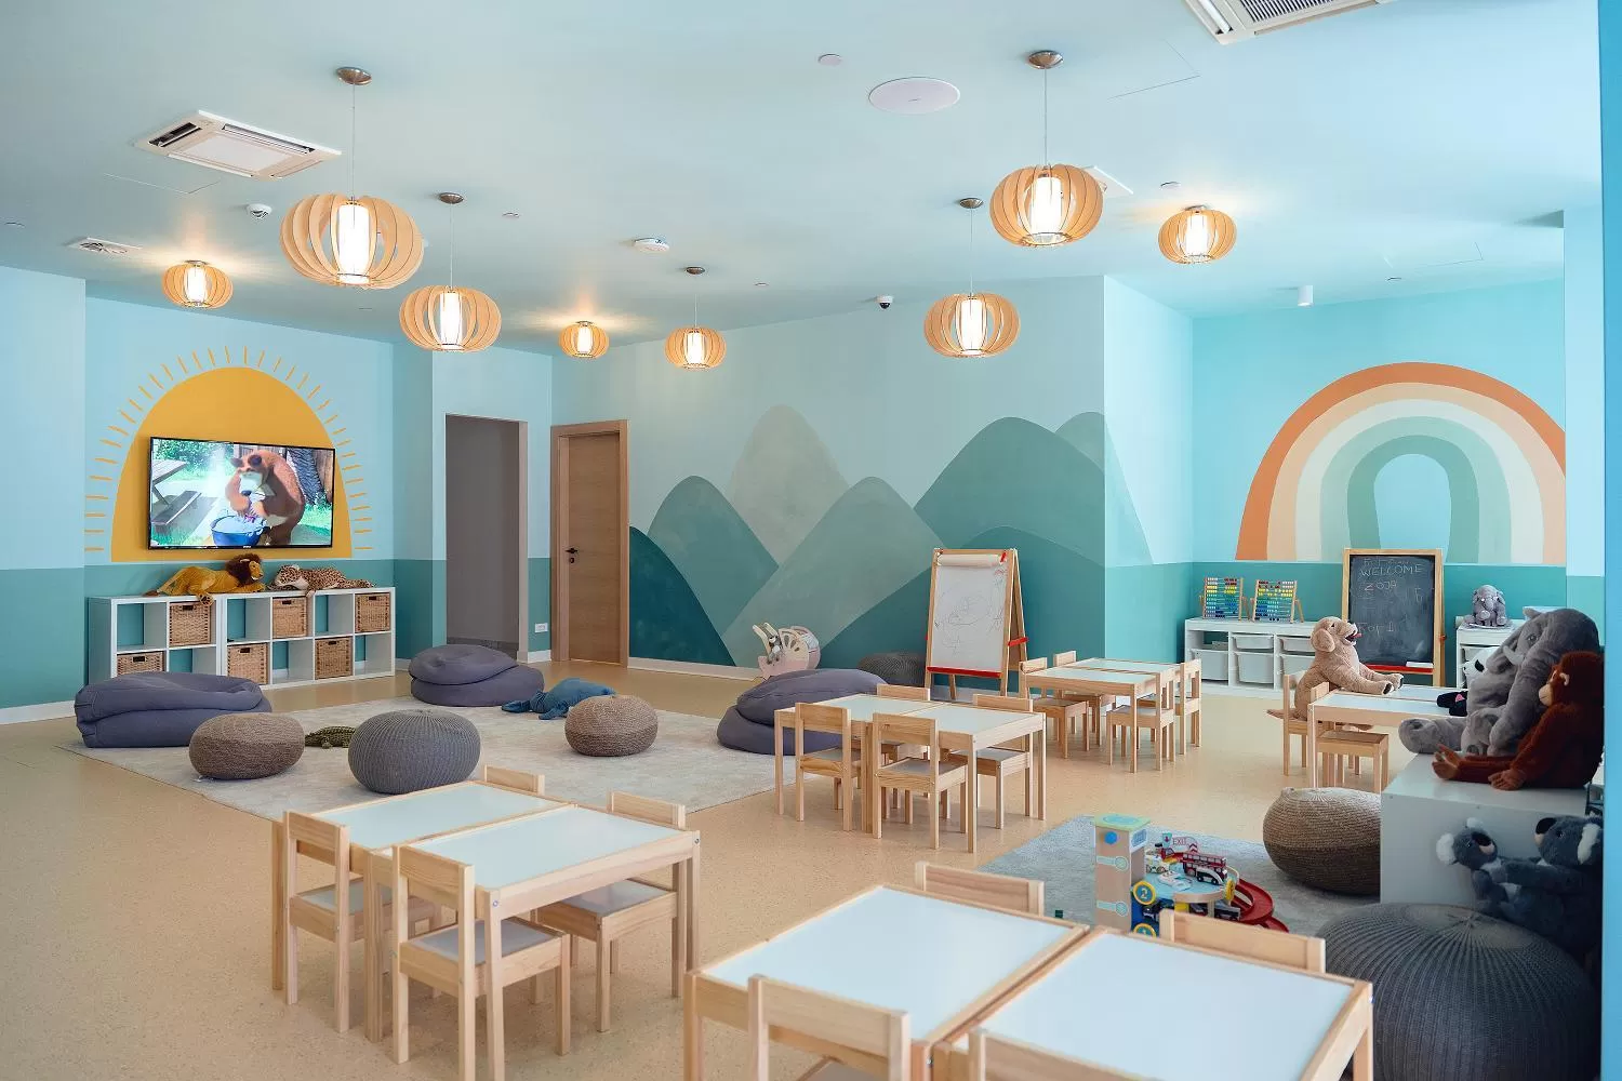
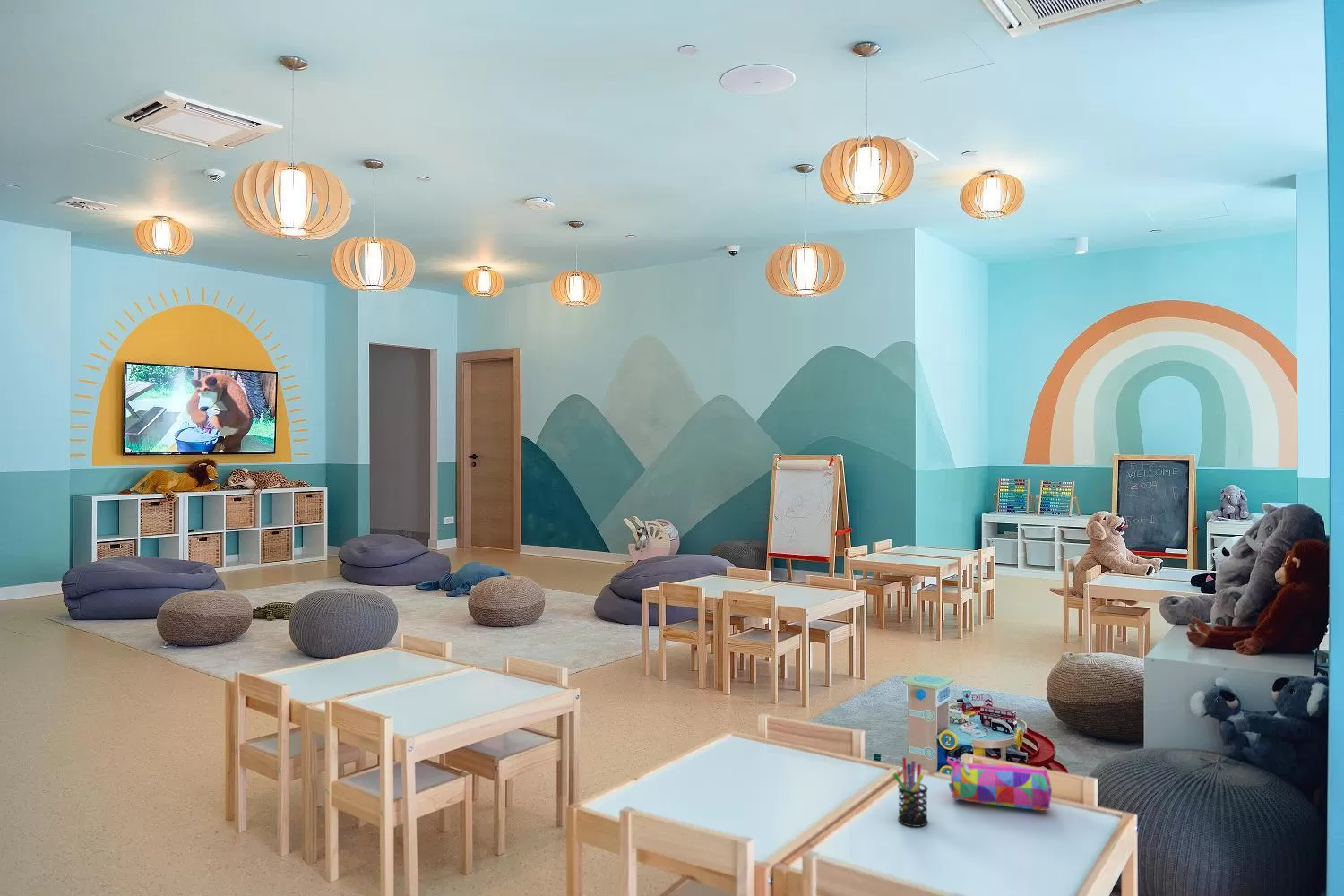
+ pencil case (998, 783)
+ pen holder (909, 791)
